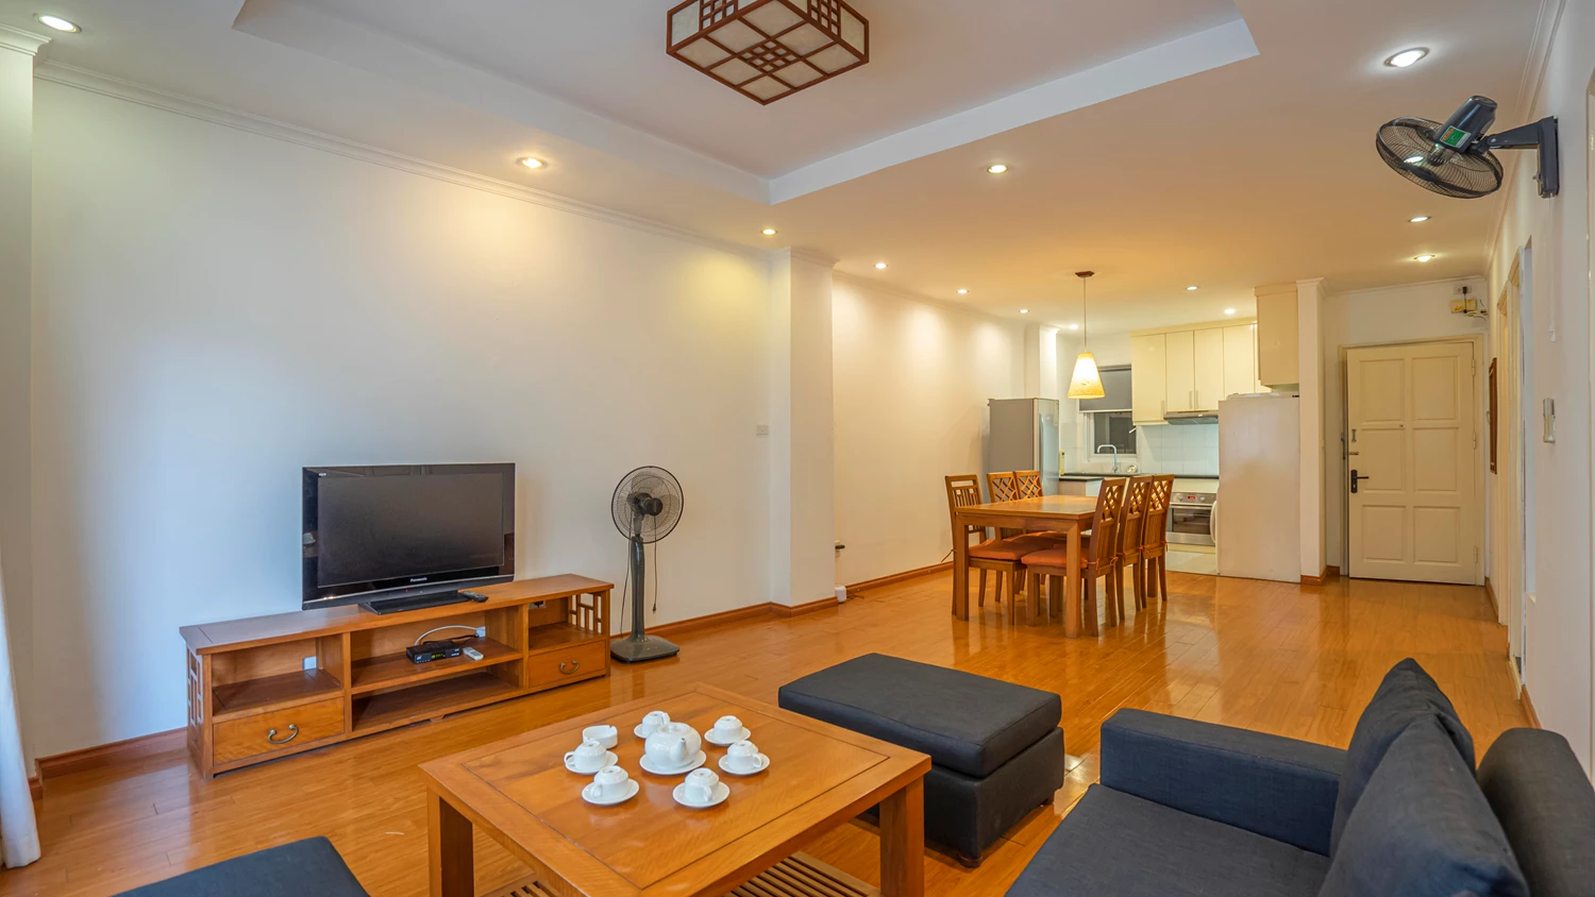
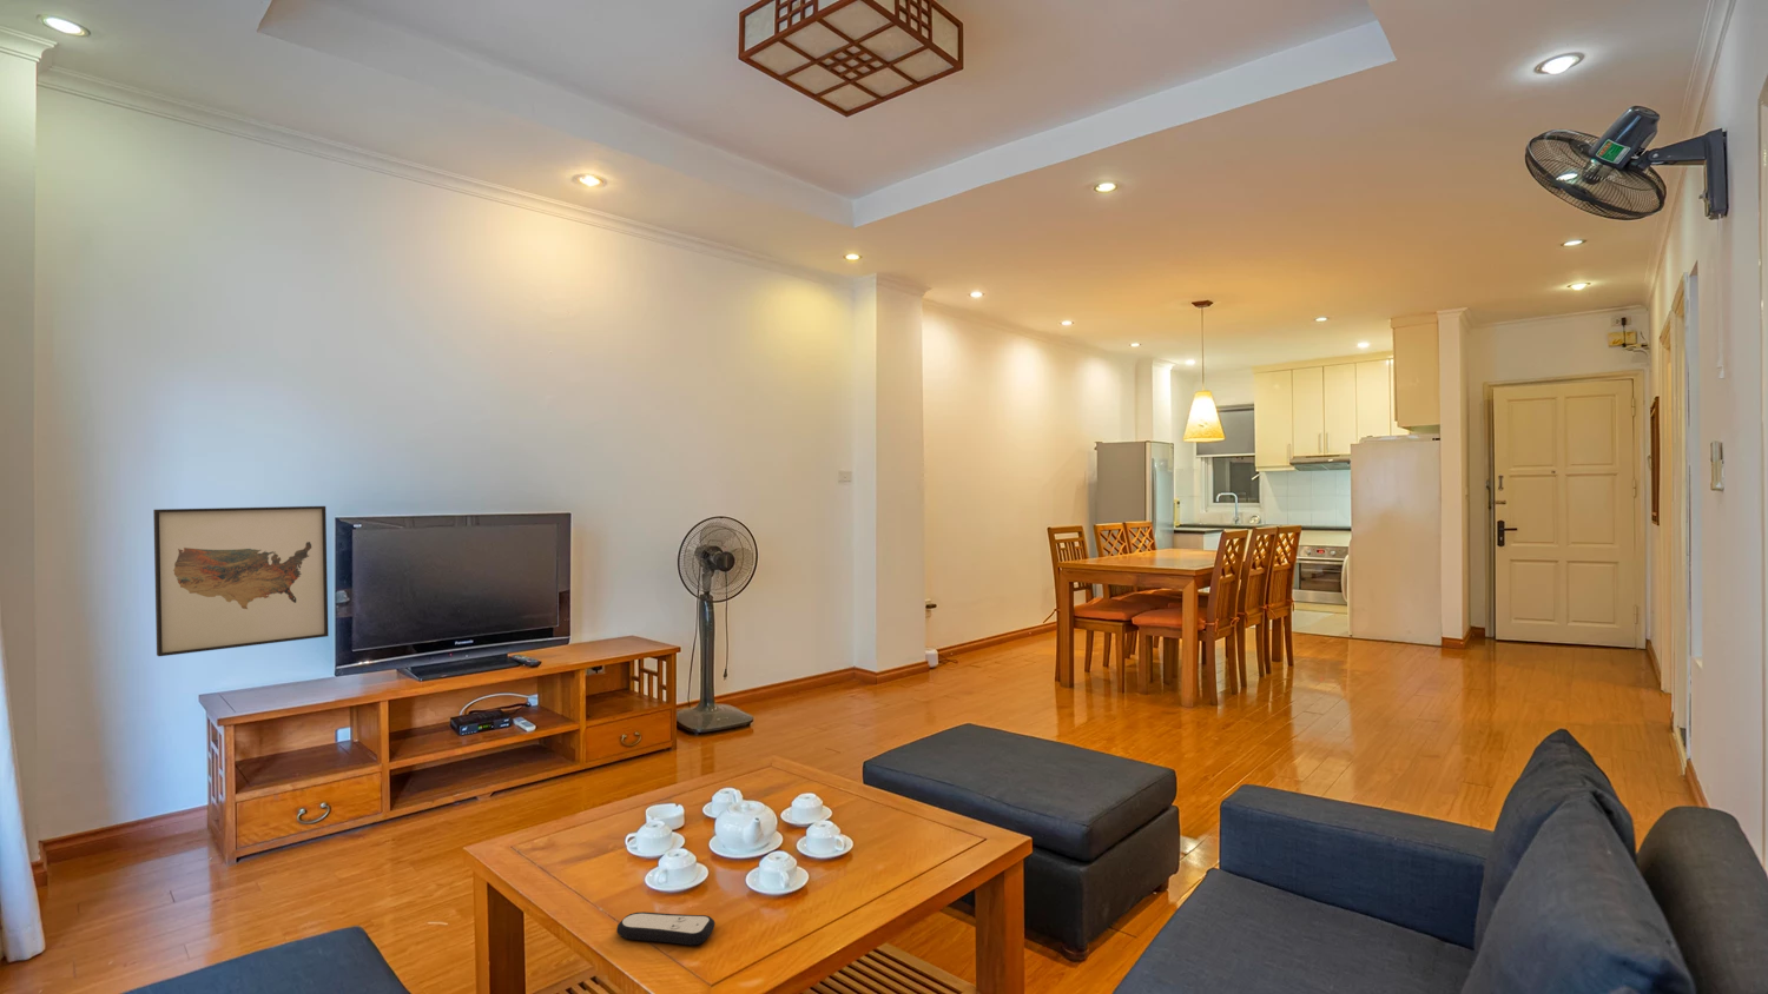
+ wall art (245, 576)
+ remote control (664, 927)
